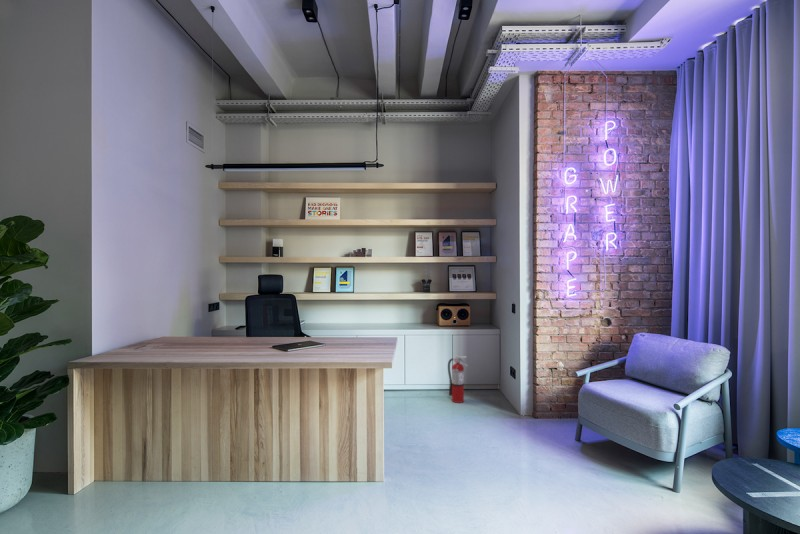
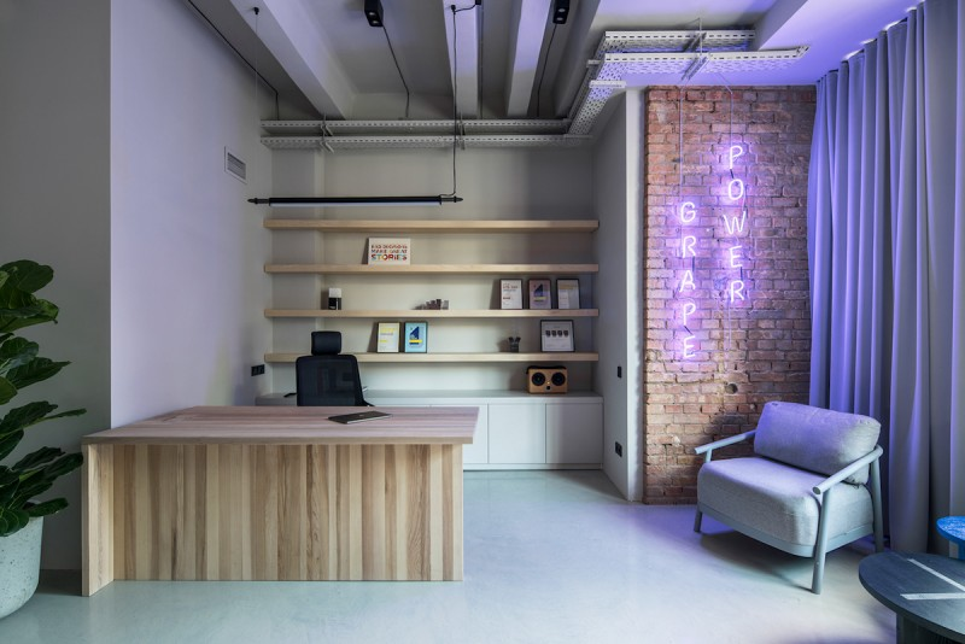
- fire extinguisher (457, 377)
